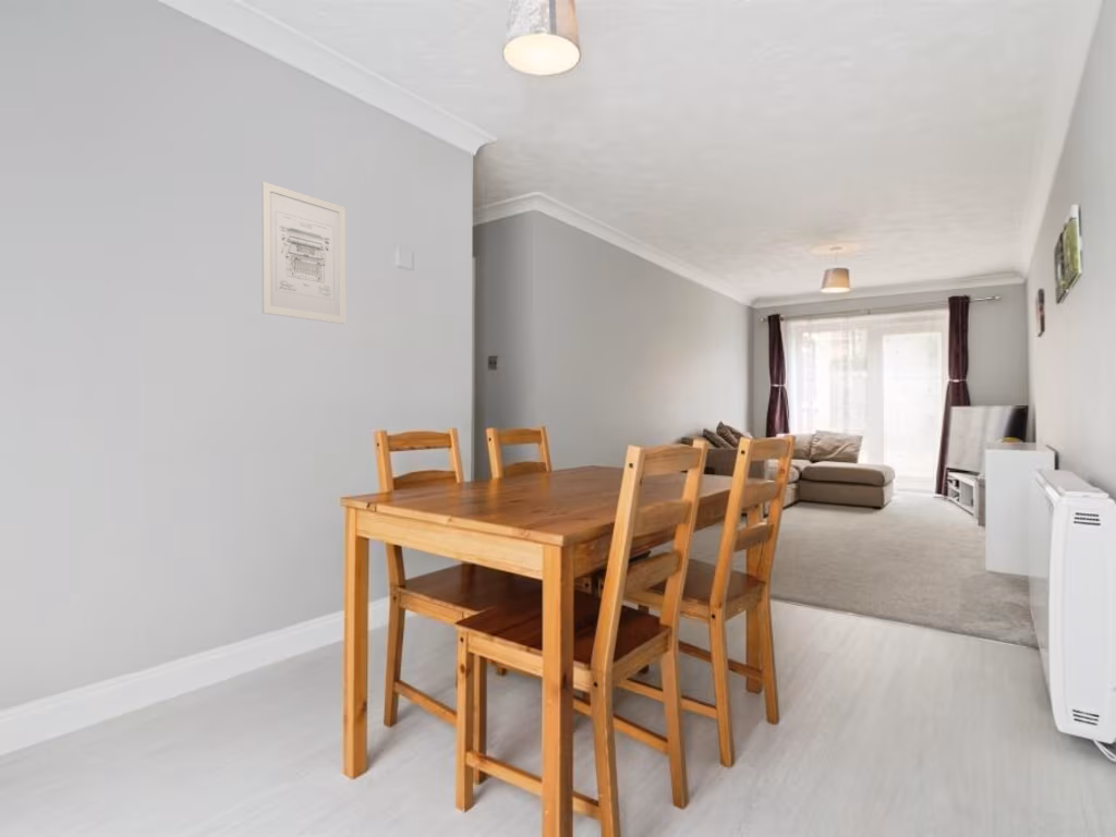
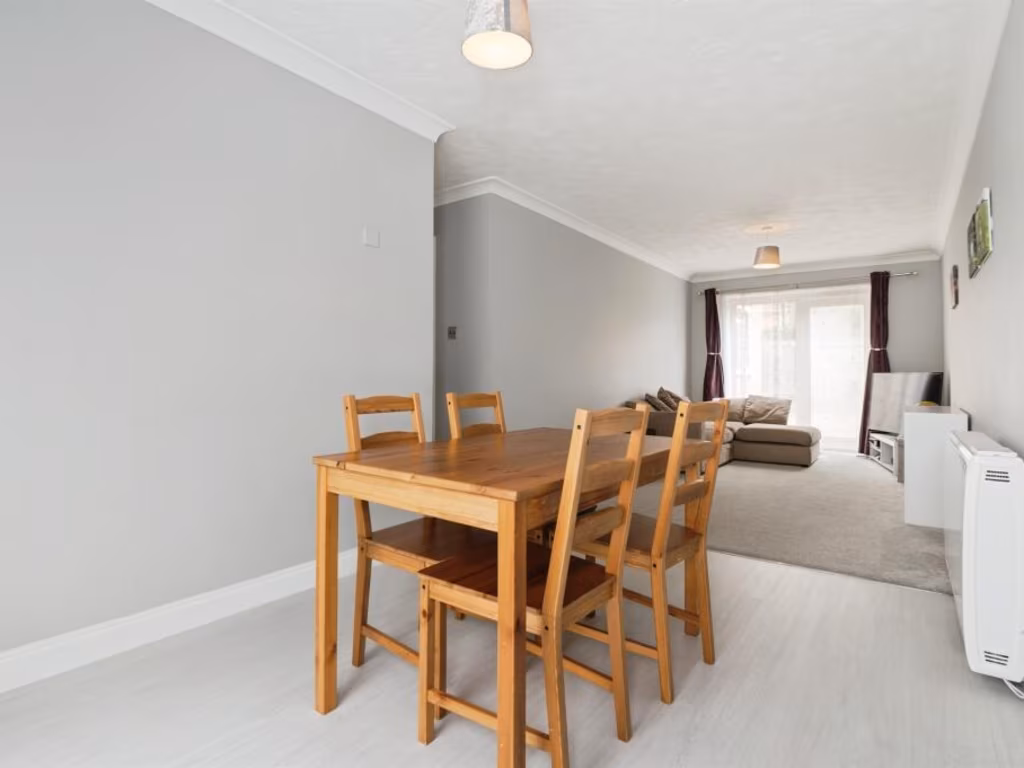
- wall art (306, 257)
